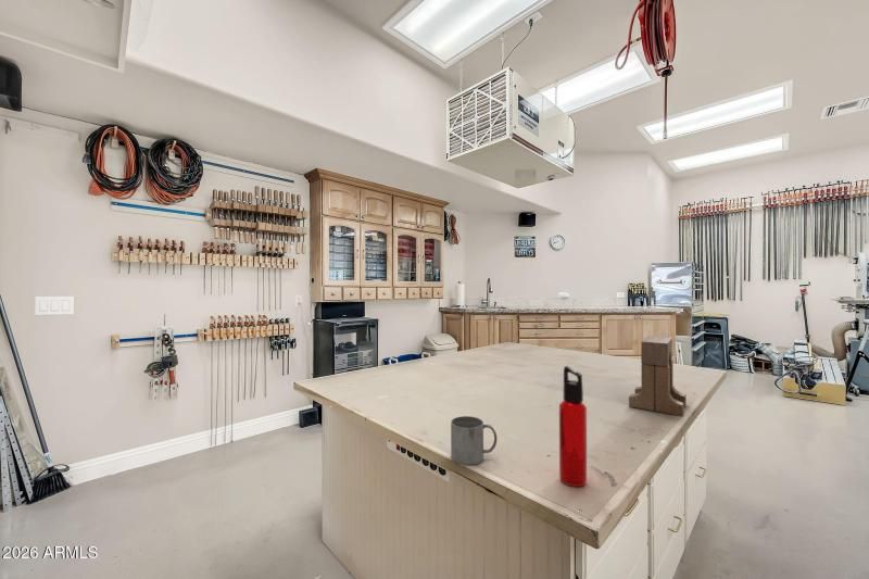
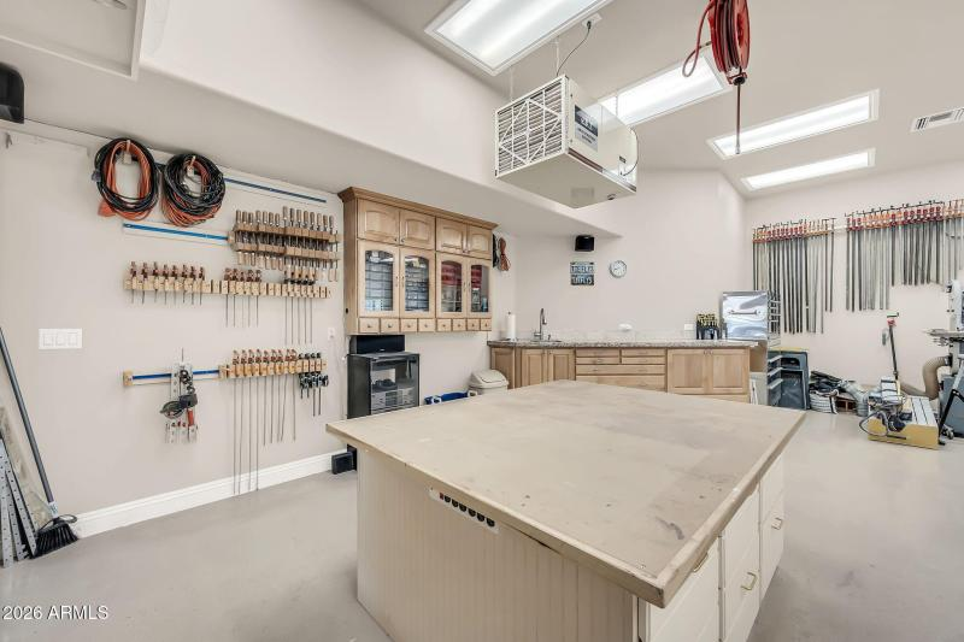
- arch block (657, 372)
- water bottle (572, 424)
- mug (474, 439)
